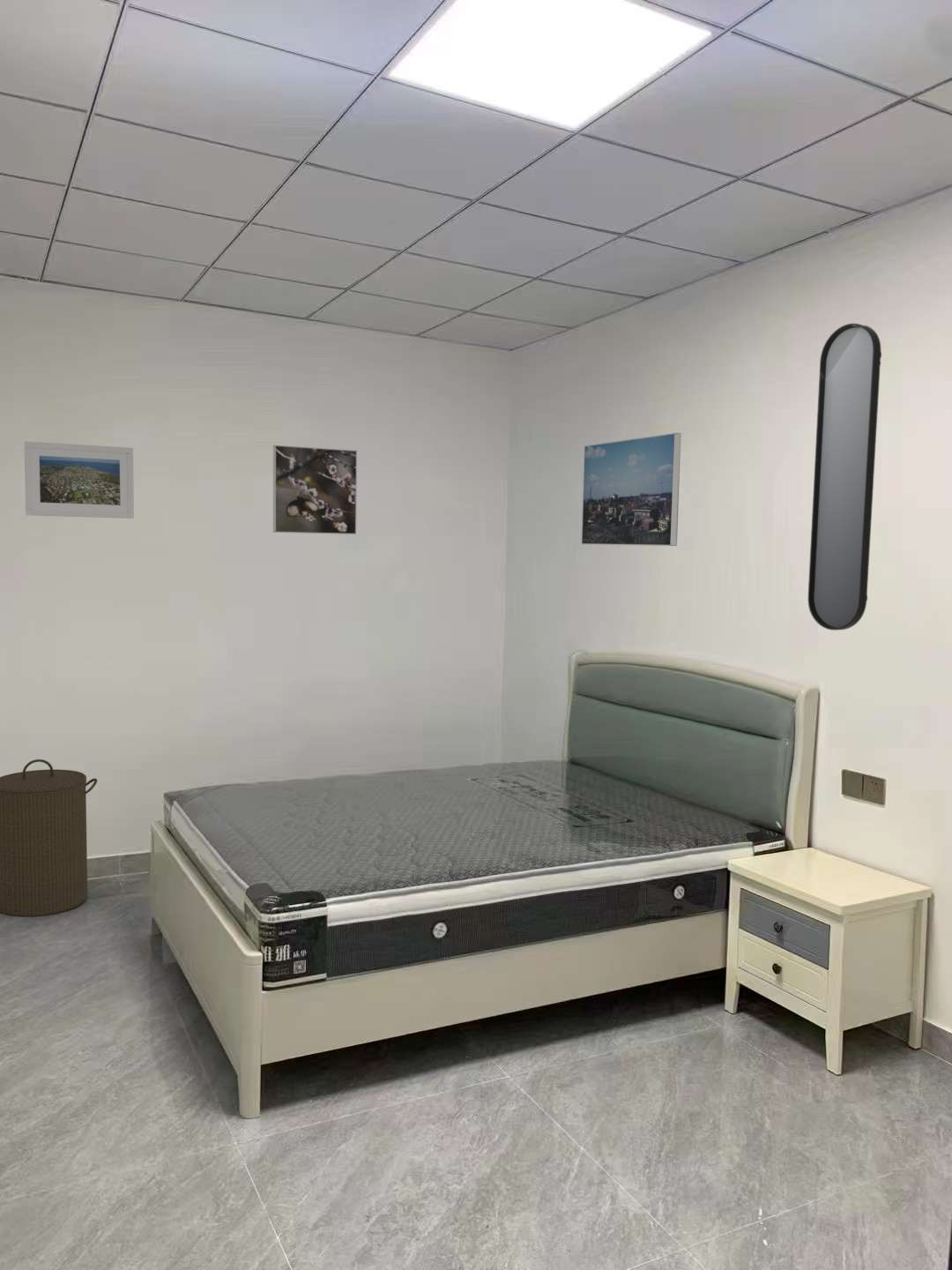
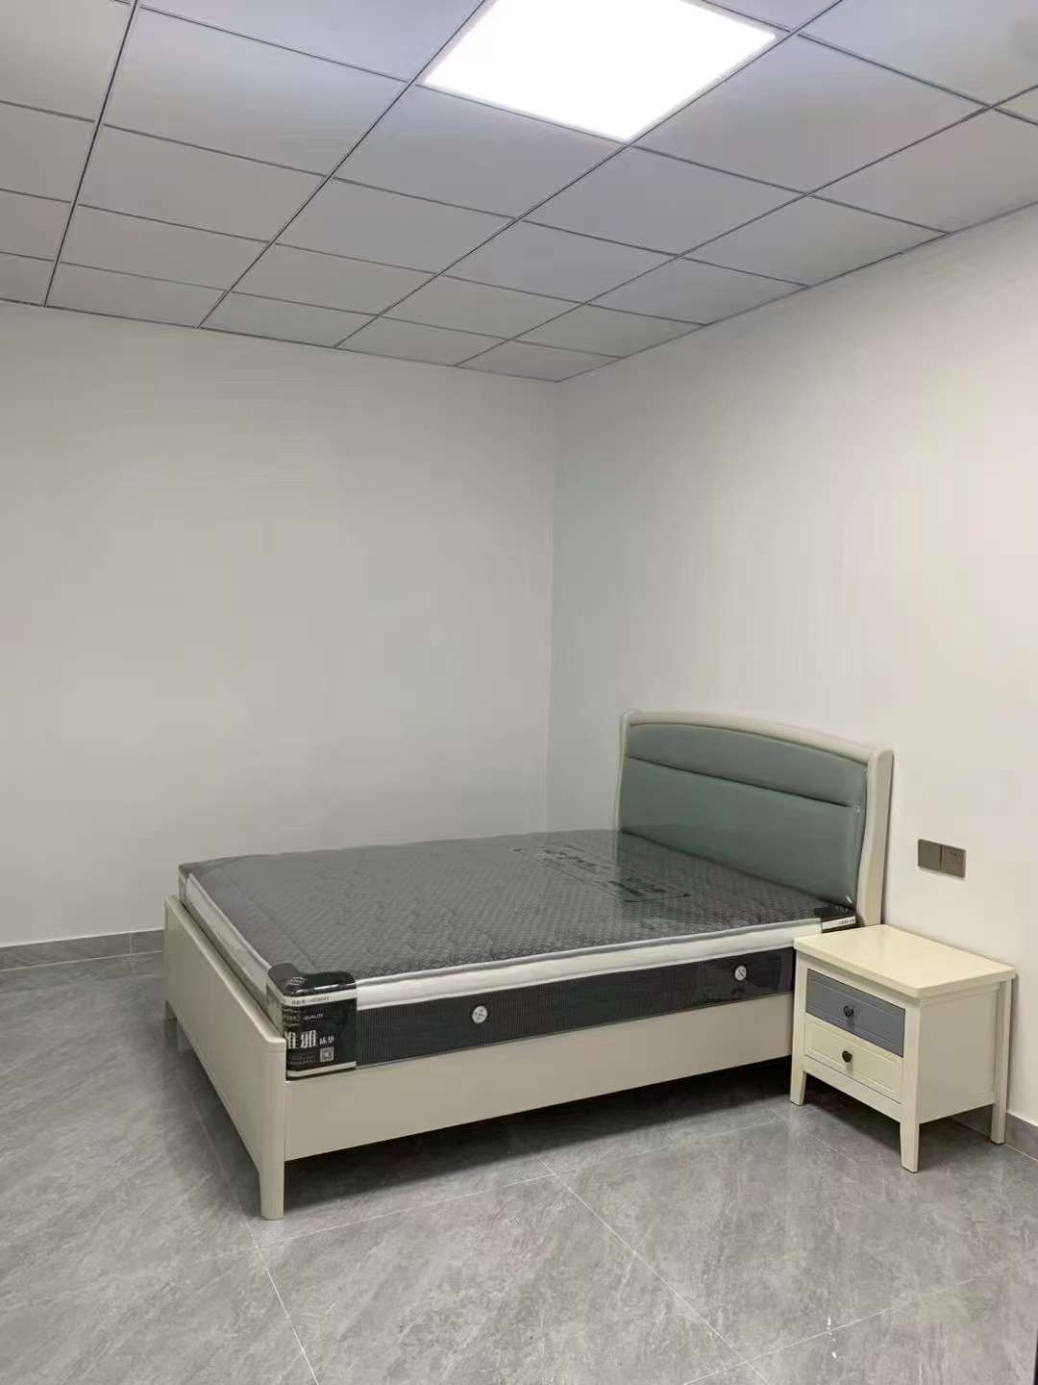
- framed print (316, 490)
- home mirror (843, 479)
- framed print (628, 492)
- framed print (80, 481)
- laundry hamper (41, 831)
